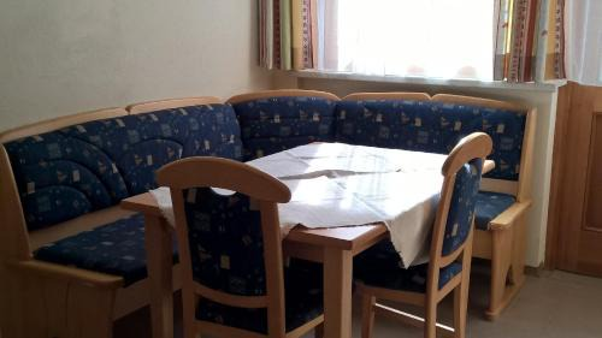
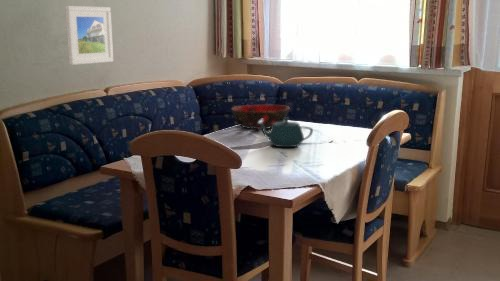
+ decorative bowl (260, 117)
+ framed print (90, 35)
+ teapot (284, 131)
